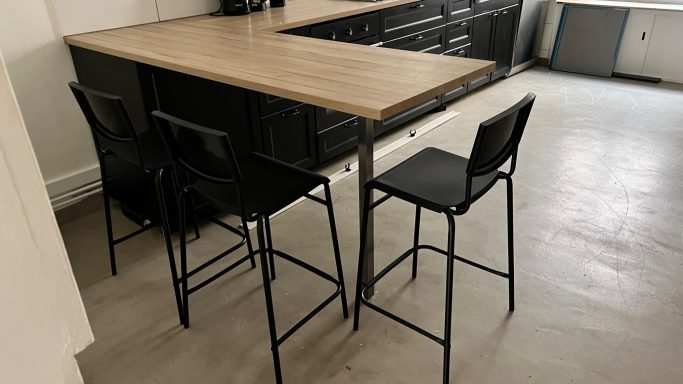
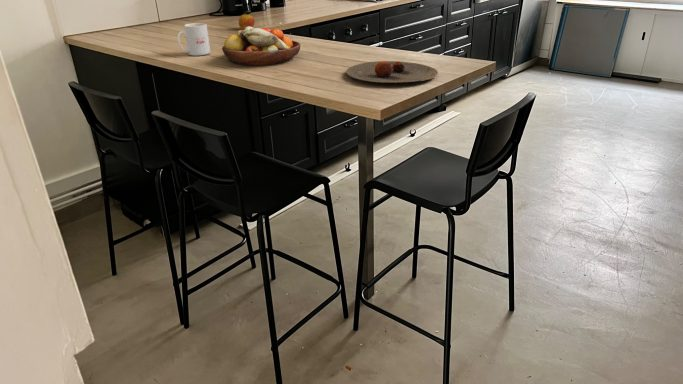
+ mug (193, 39)
+ plate (391, 67)
+ fruit bowl (261, 42)
+ apple (246, 20)
